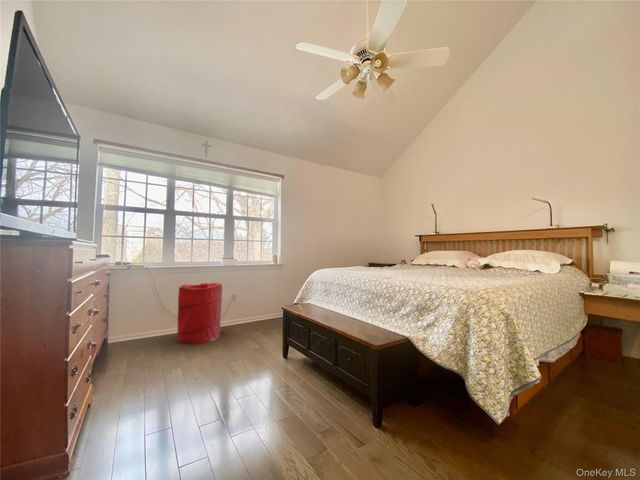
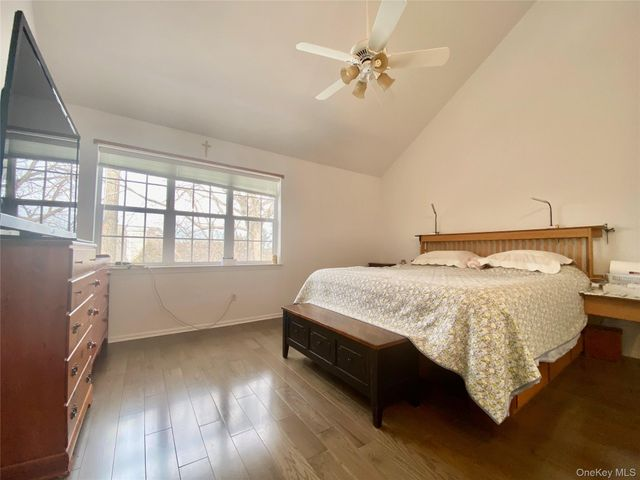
- laundry hamper (200, 309)
